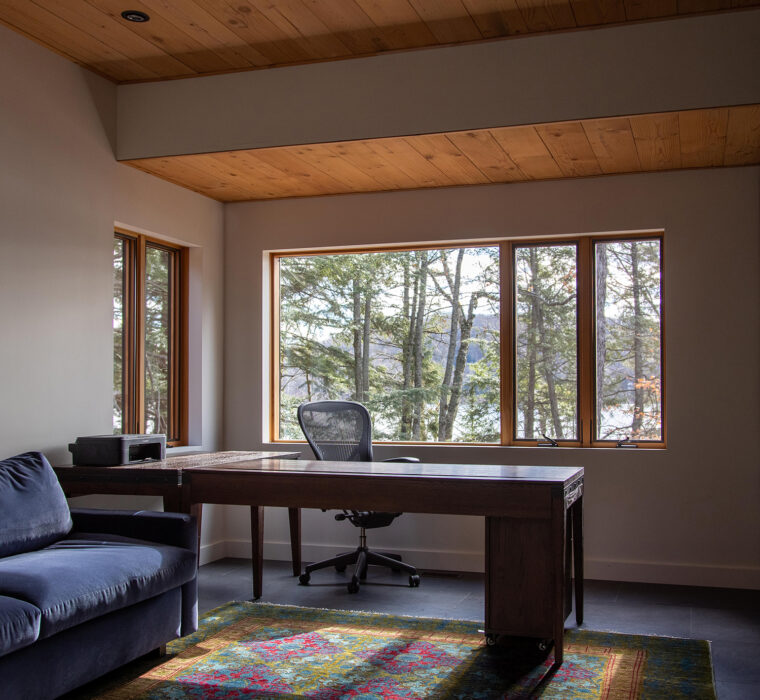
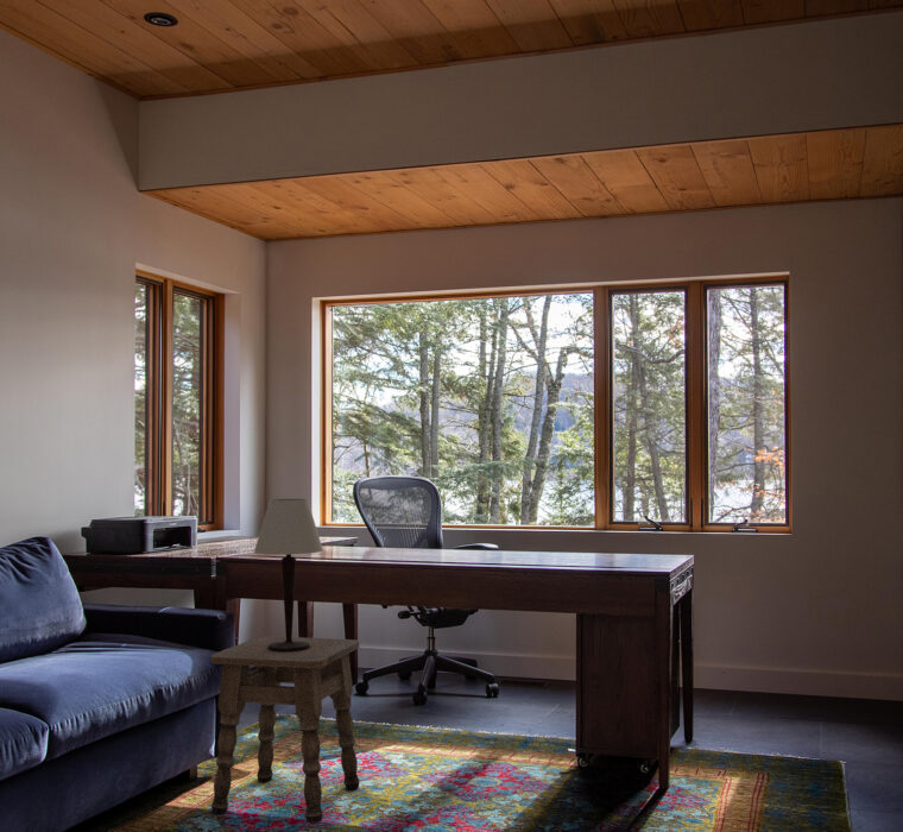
+ table lamp (289, 572)
+ side table (296, 714)
